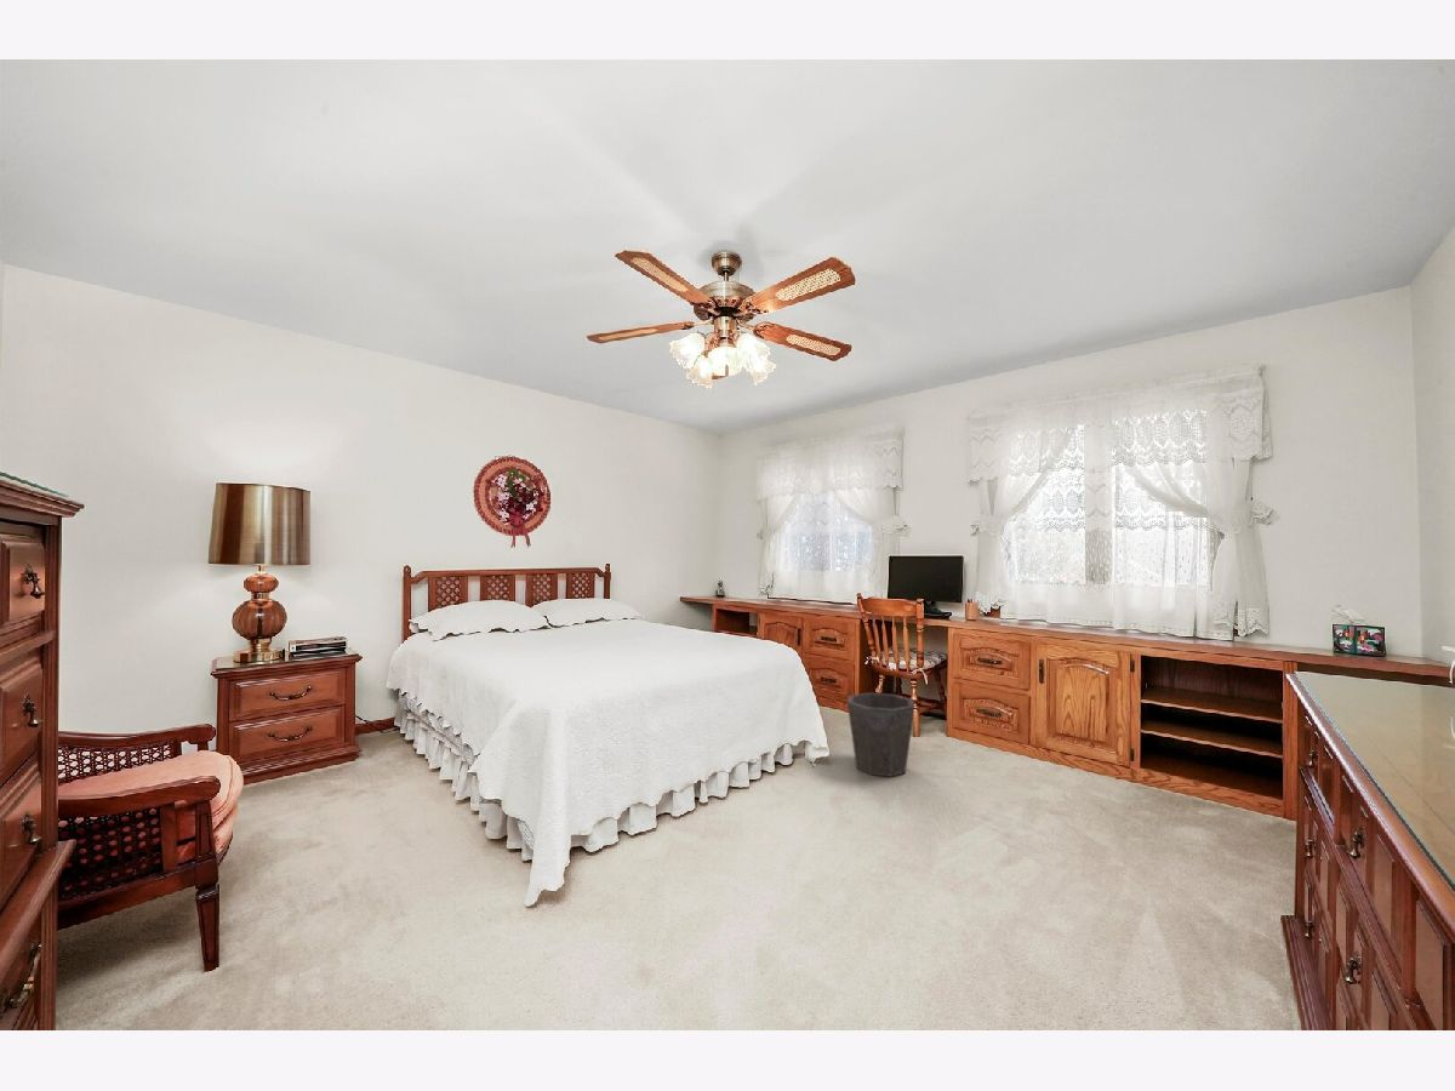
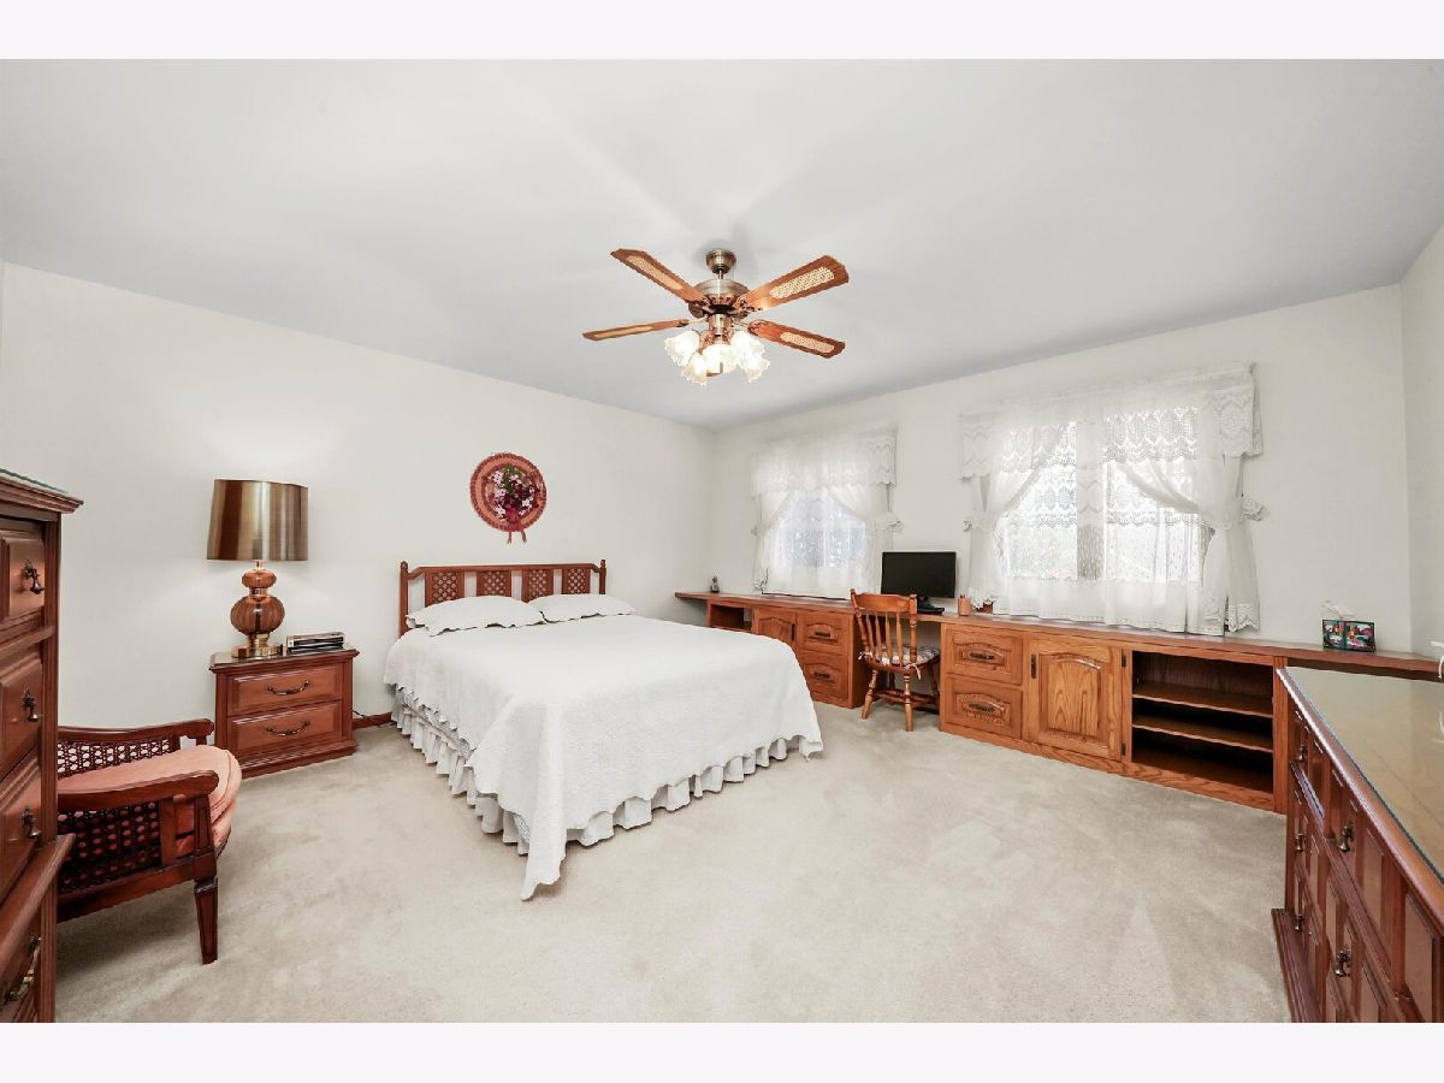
- waste bin (880, 733)
